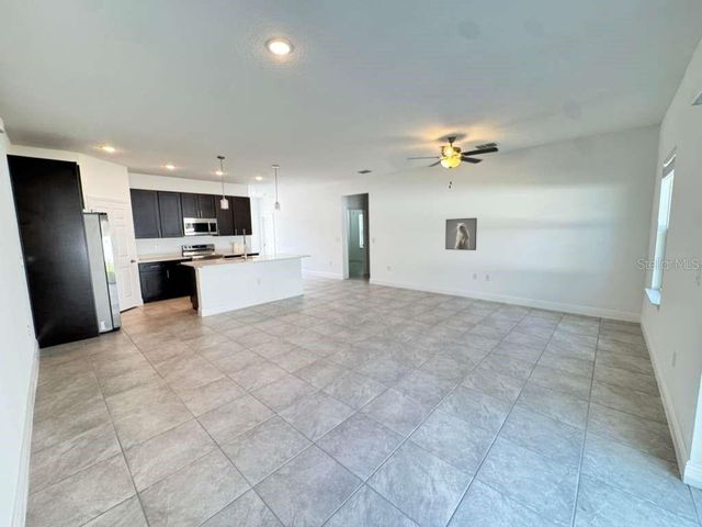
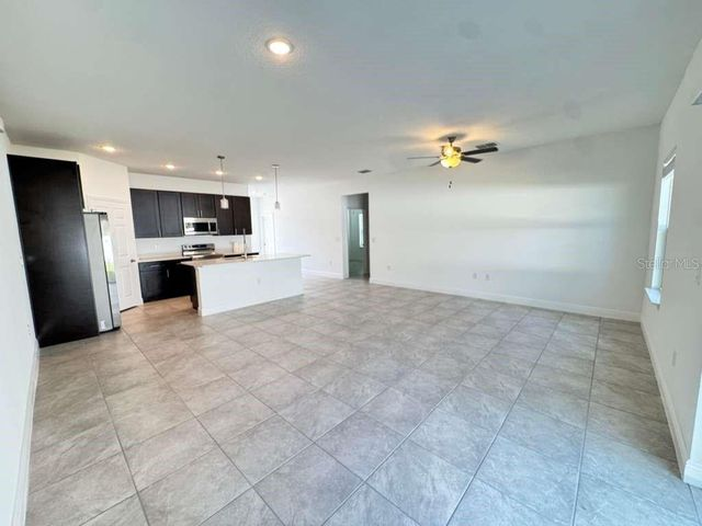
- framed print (460, 234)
